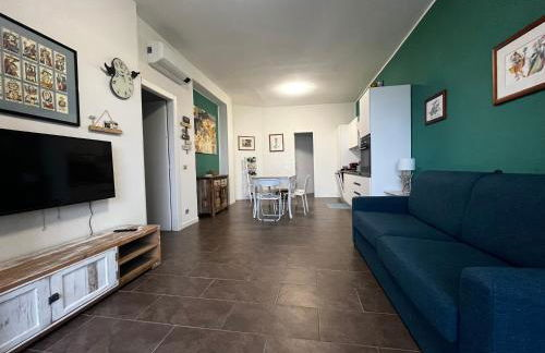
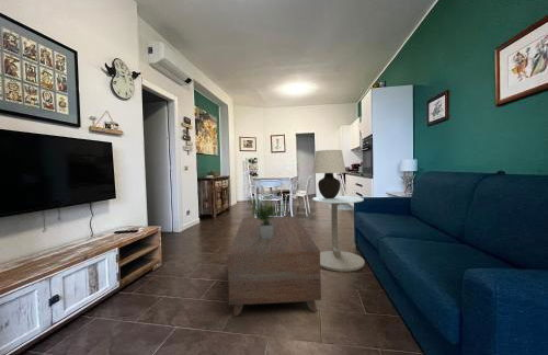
+ table lamp (329, 173)
+ coffee table (271, 236)
+ side table (336, 229)
